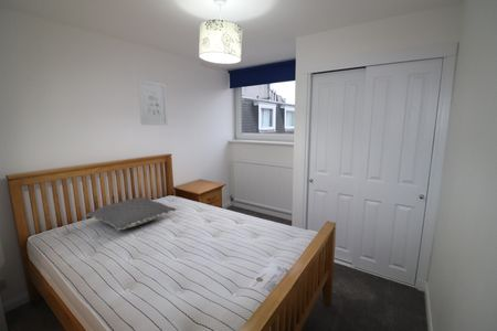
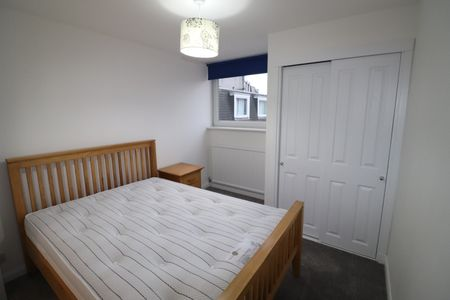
- pillow (131, 212)
- wall art (154, 104)
